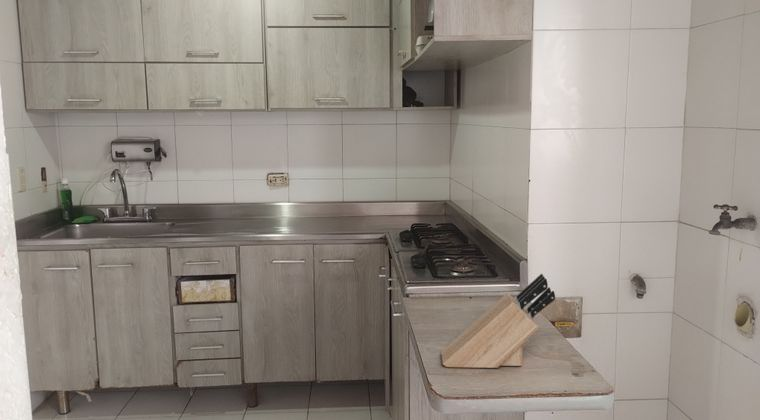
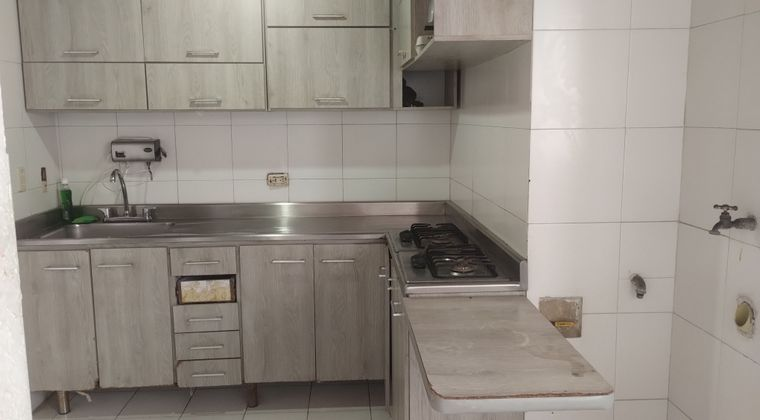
- knife block (497, 318)
